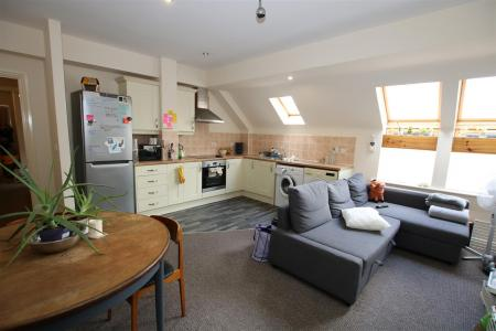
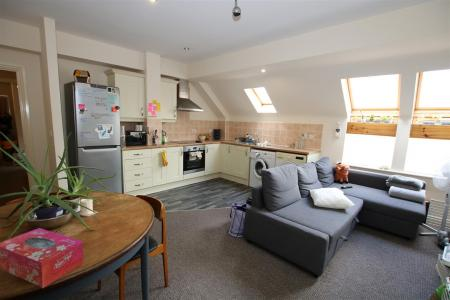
+ tissue box (40, 254)
